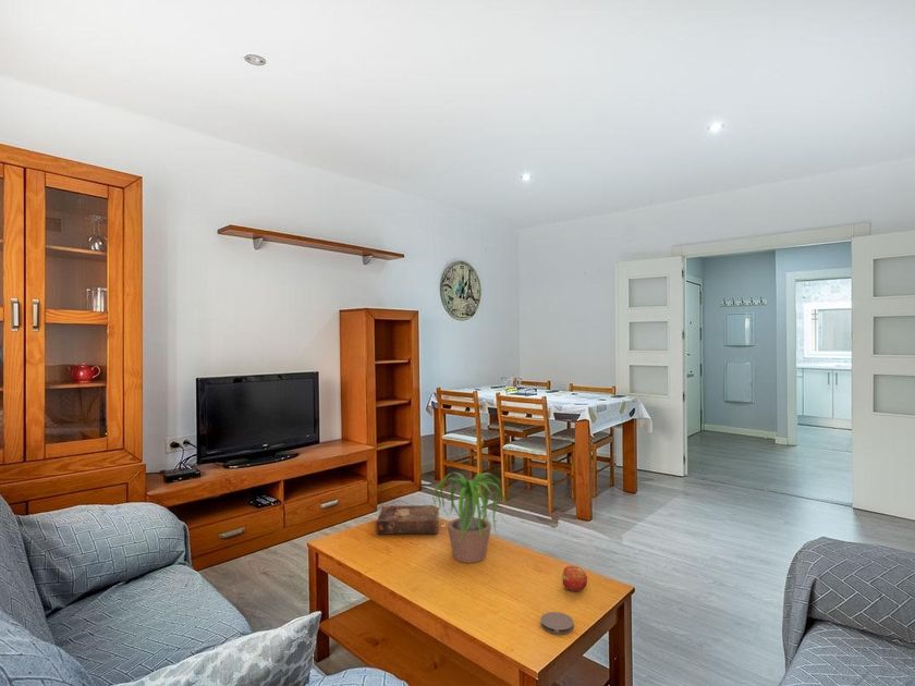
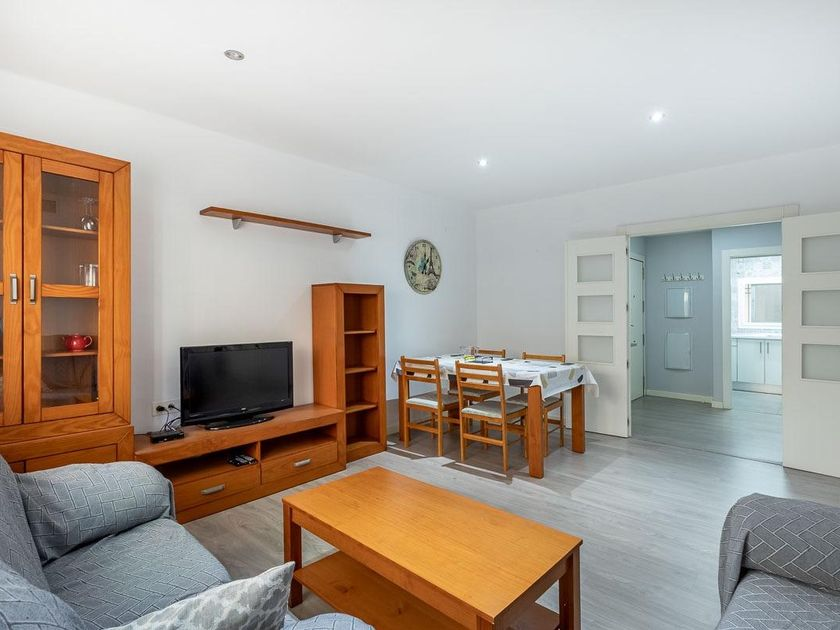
- book (408, 519)
- potted plant (478, 515)
- apple (574, 578)
- coaster (557, 623)
